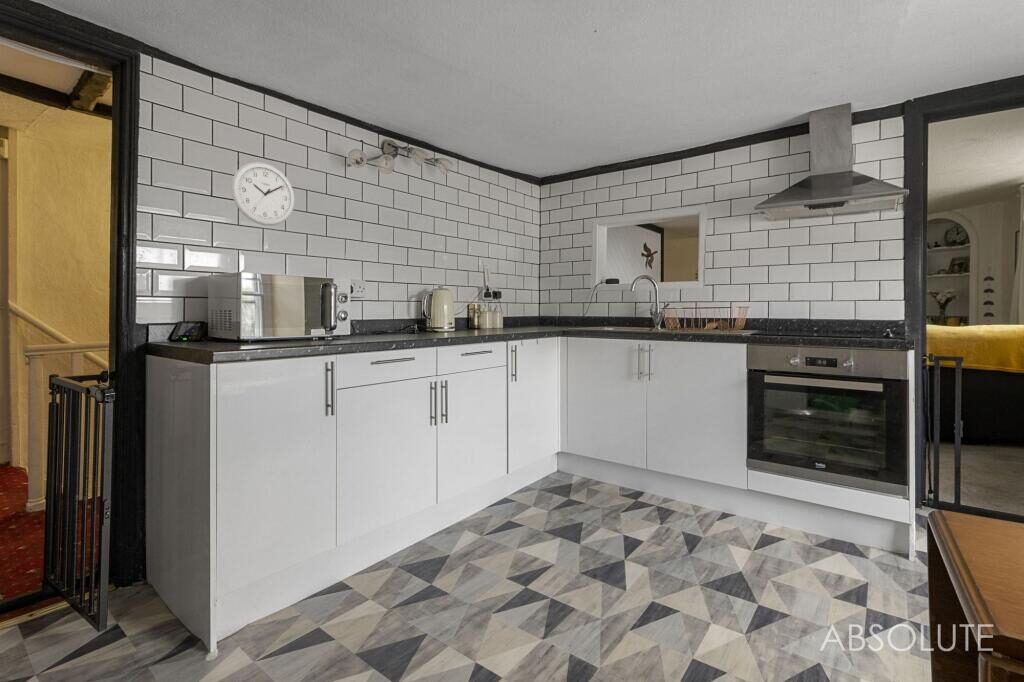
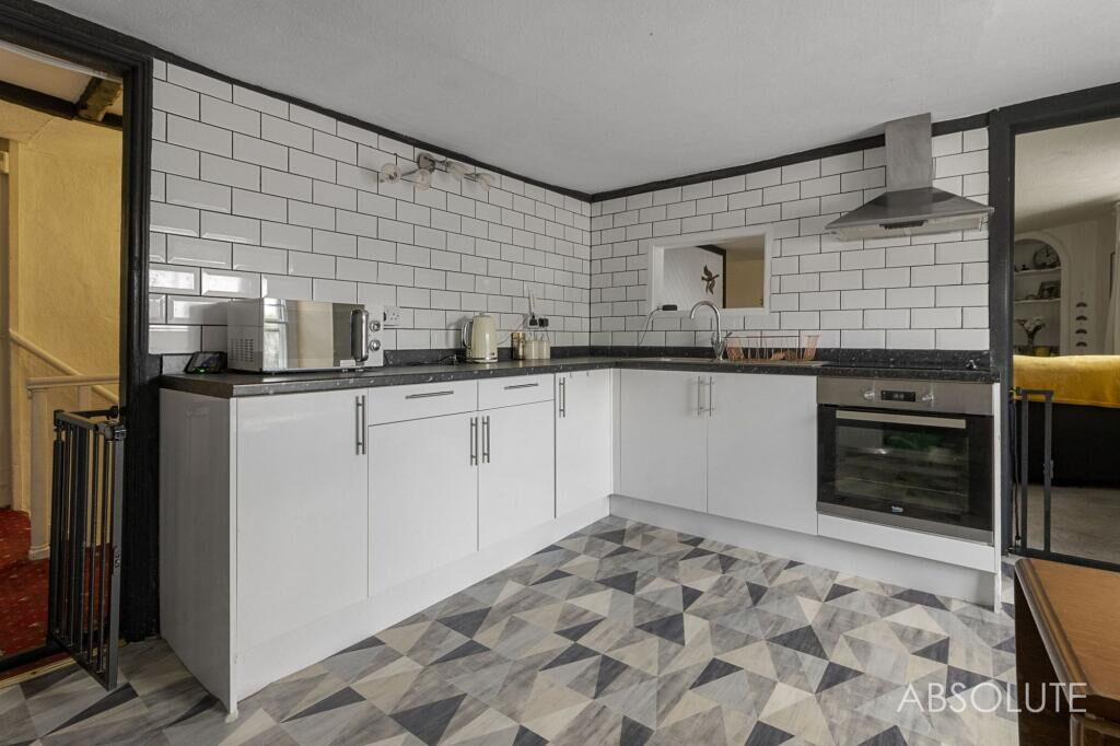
- wall clock (265, 194)
